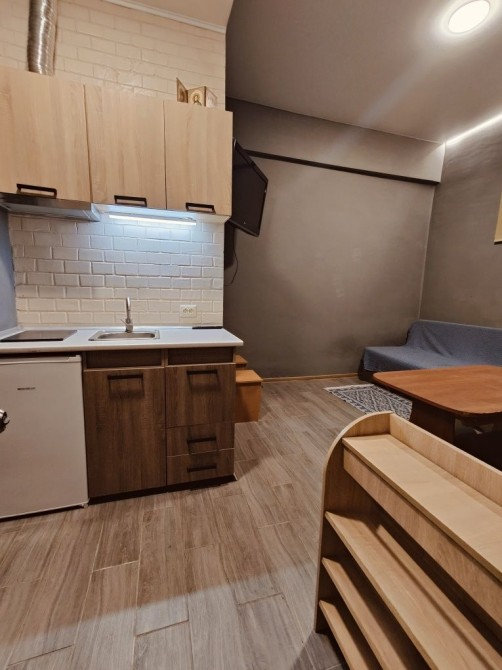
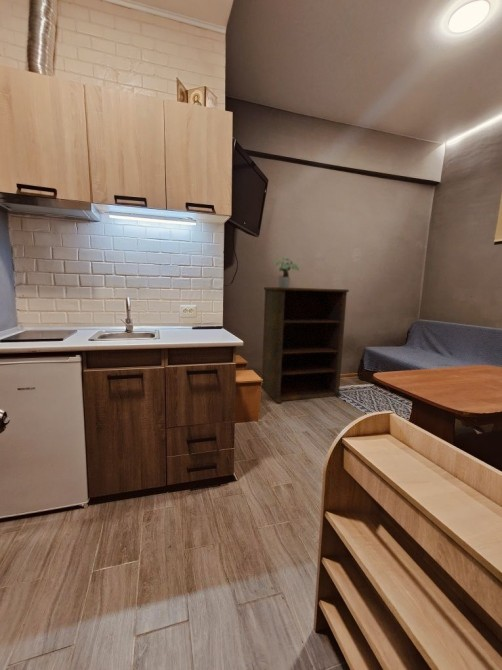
+ shelving unit (302, 341)
+ potted plant (286, 272)
